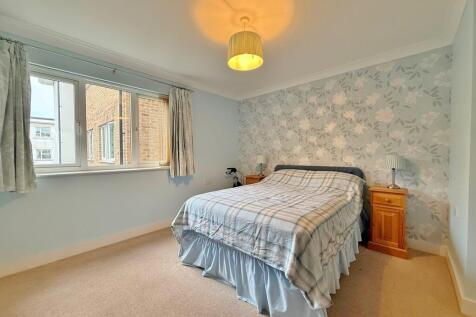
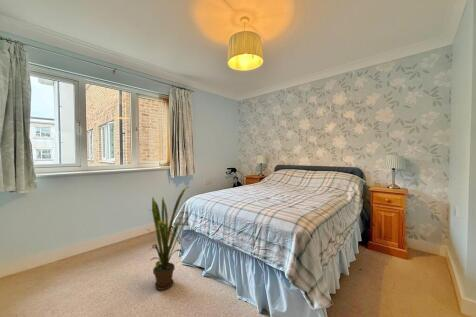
+ house plant (166, 235)
